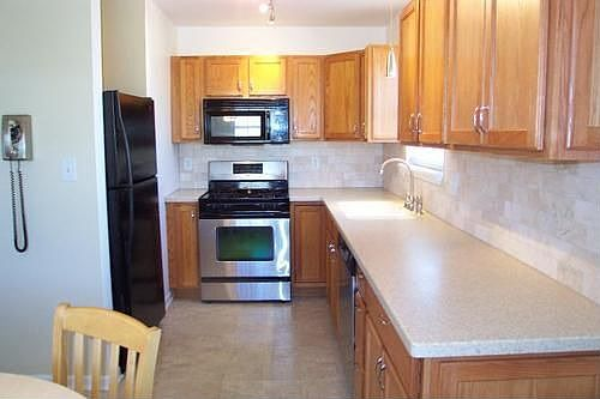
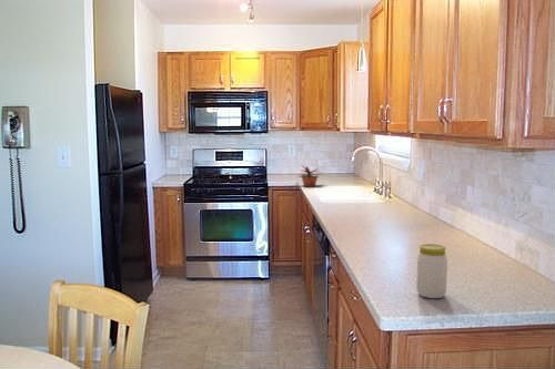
+ jar (432, 270)
+ potted plant (309, 173)
